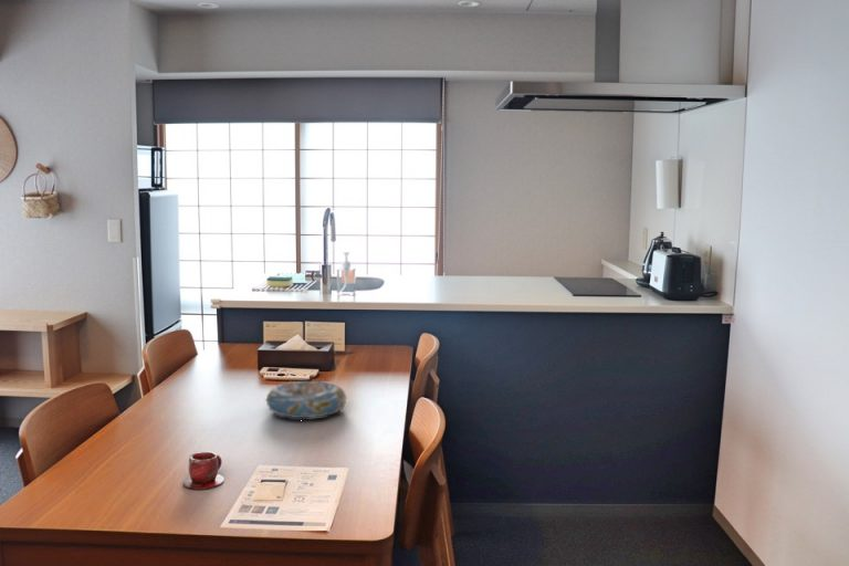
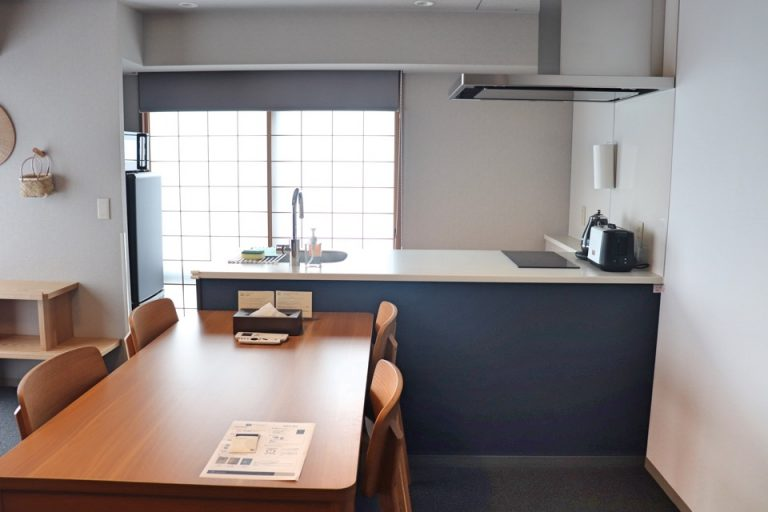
- teacup (205, 469)
- decorative bowl (306, 399)
